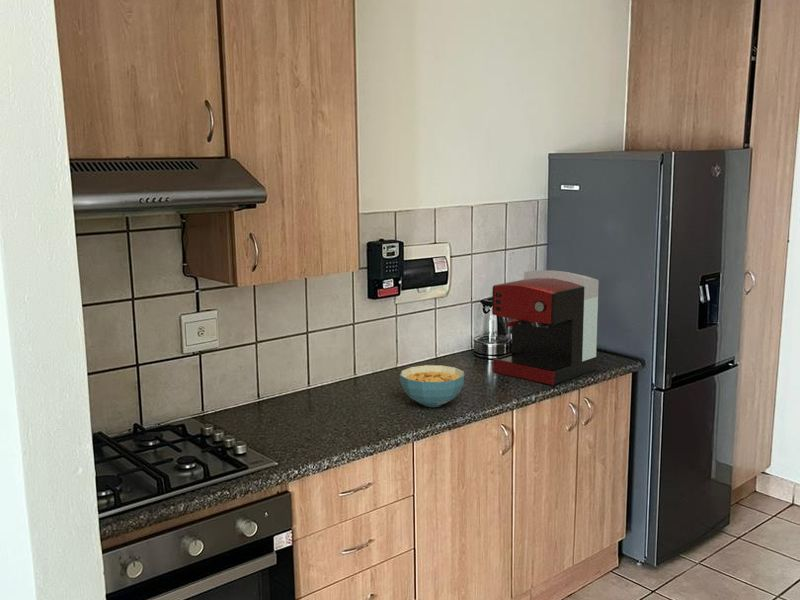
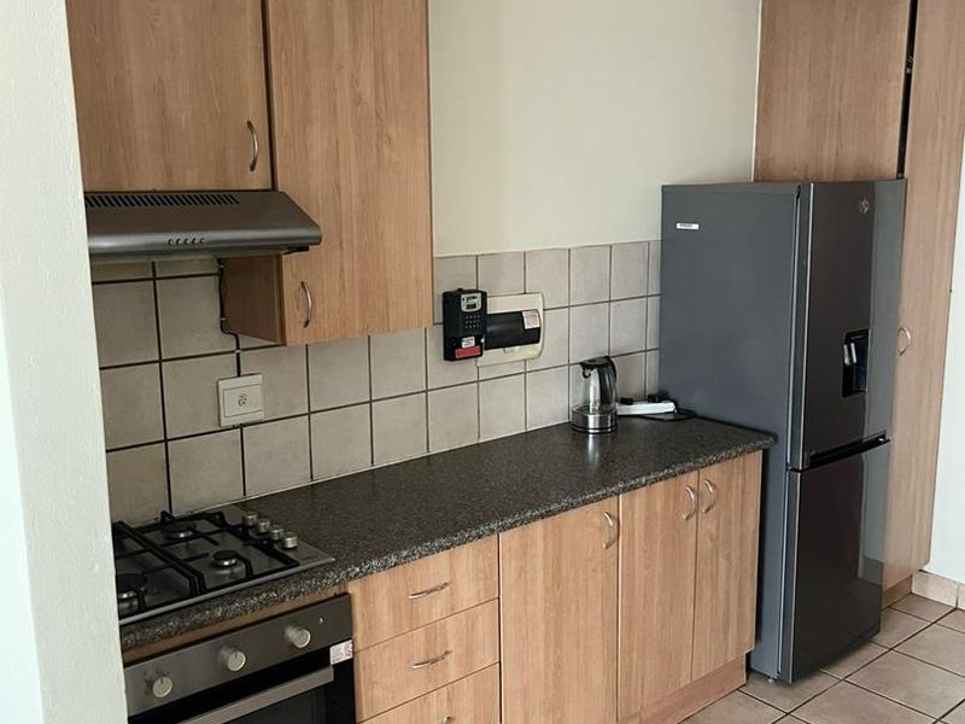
- coffee maker (538, 323)
- cereal bowl (432, 388)
